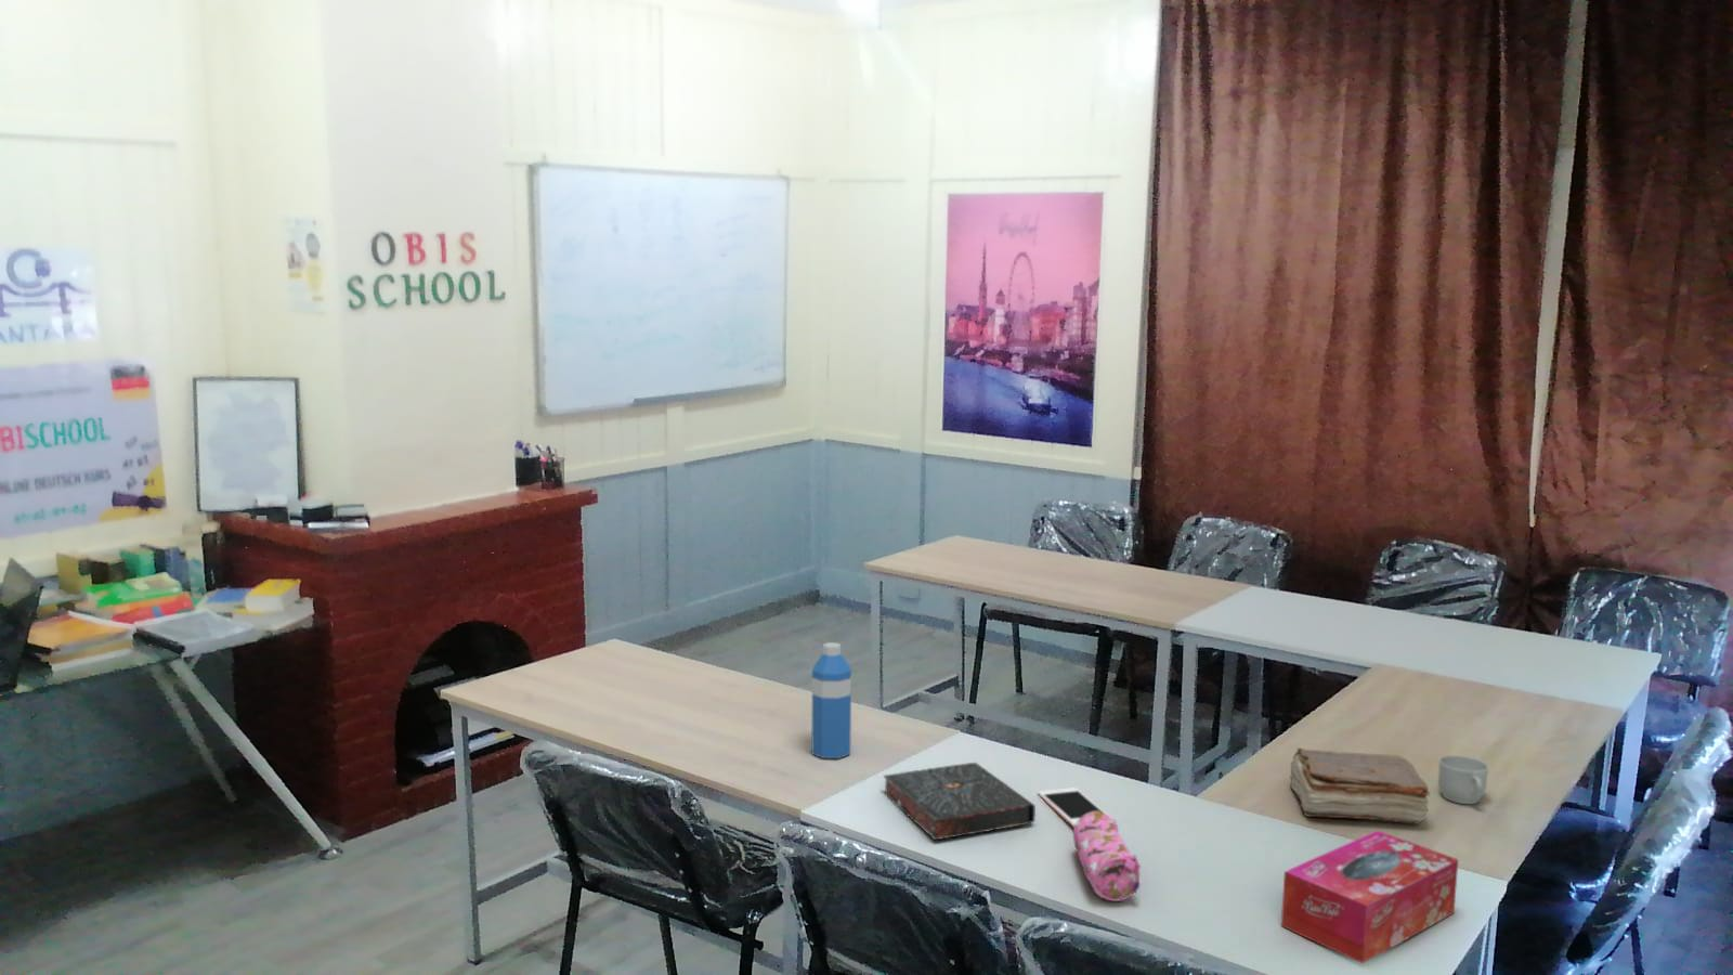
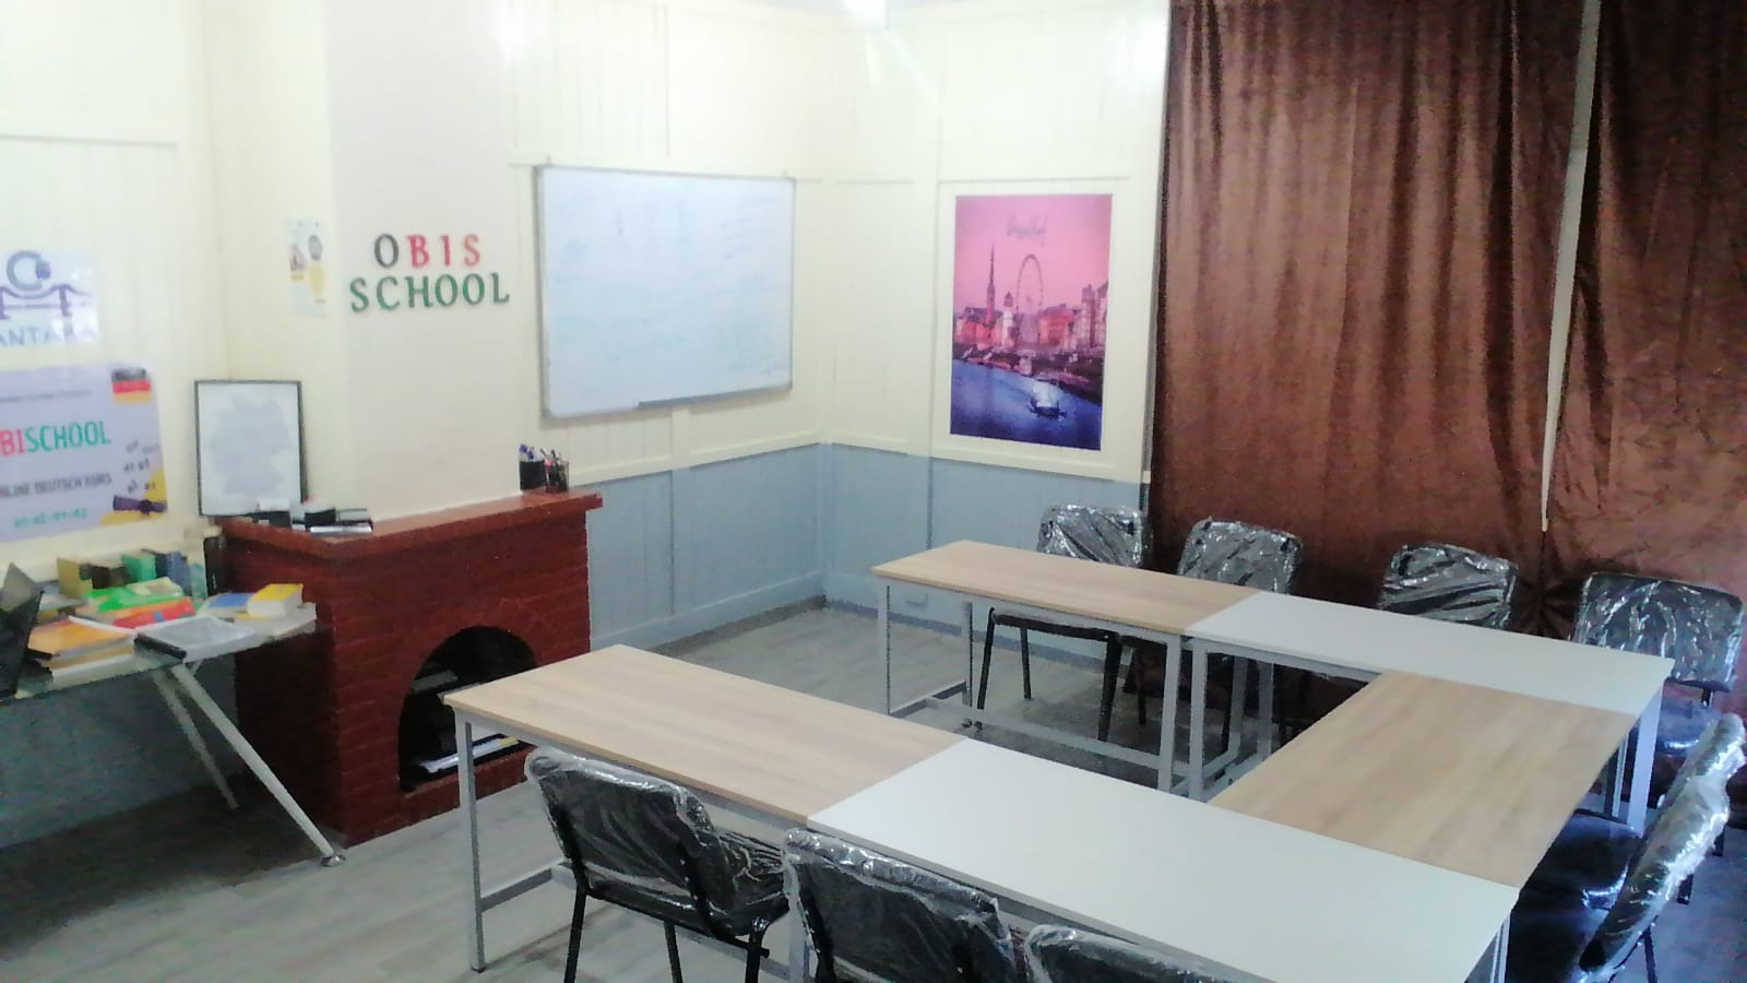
- tissue box (1370, 892)
- mug (1464, 782)
- pencil case (1105, 854)
- book (1356, 785)
- water bottle (831, 698)
- book (957, 798)
- cell phone (1075, 807)
